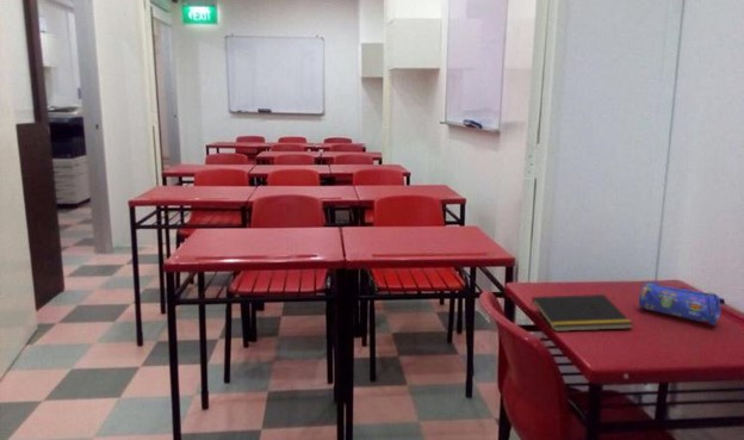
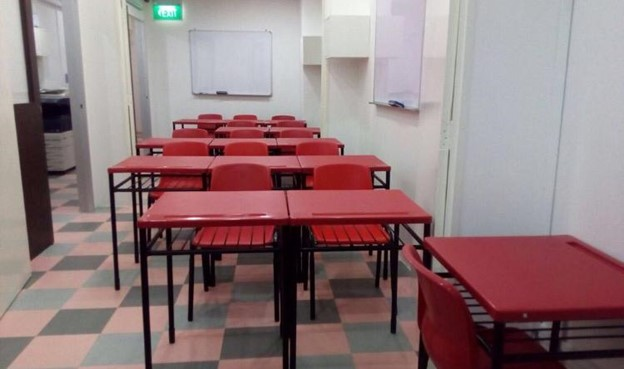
- notepad (581, 311)
- pencil case (680, 300)
